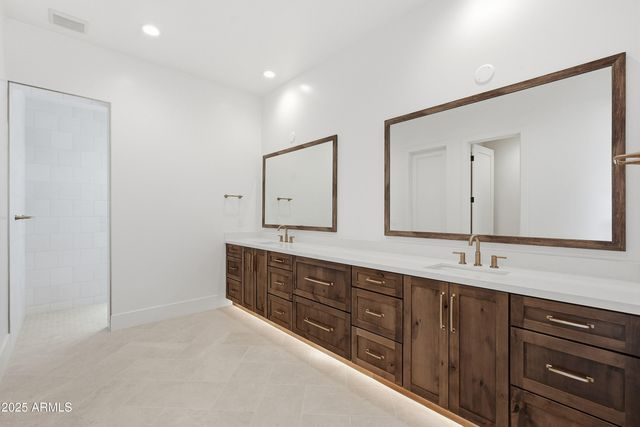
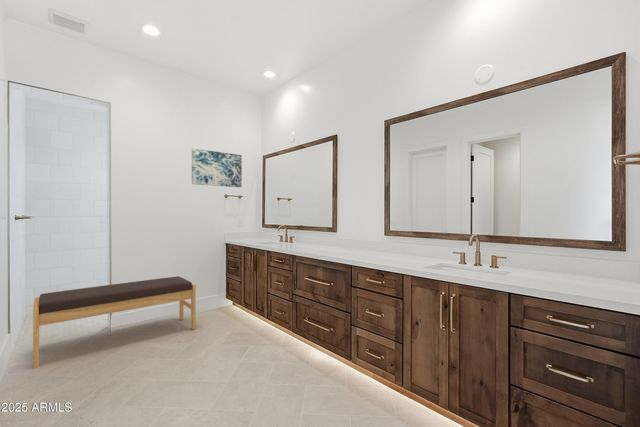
+ wall art (217, 169)
+ bench (122, 310)
